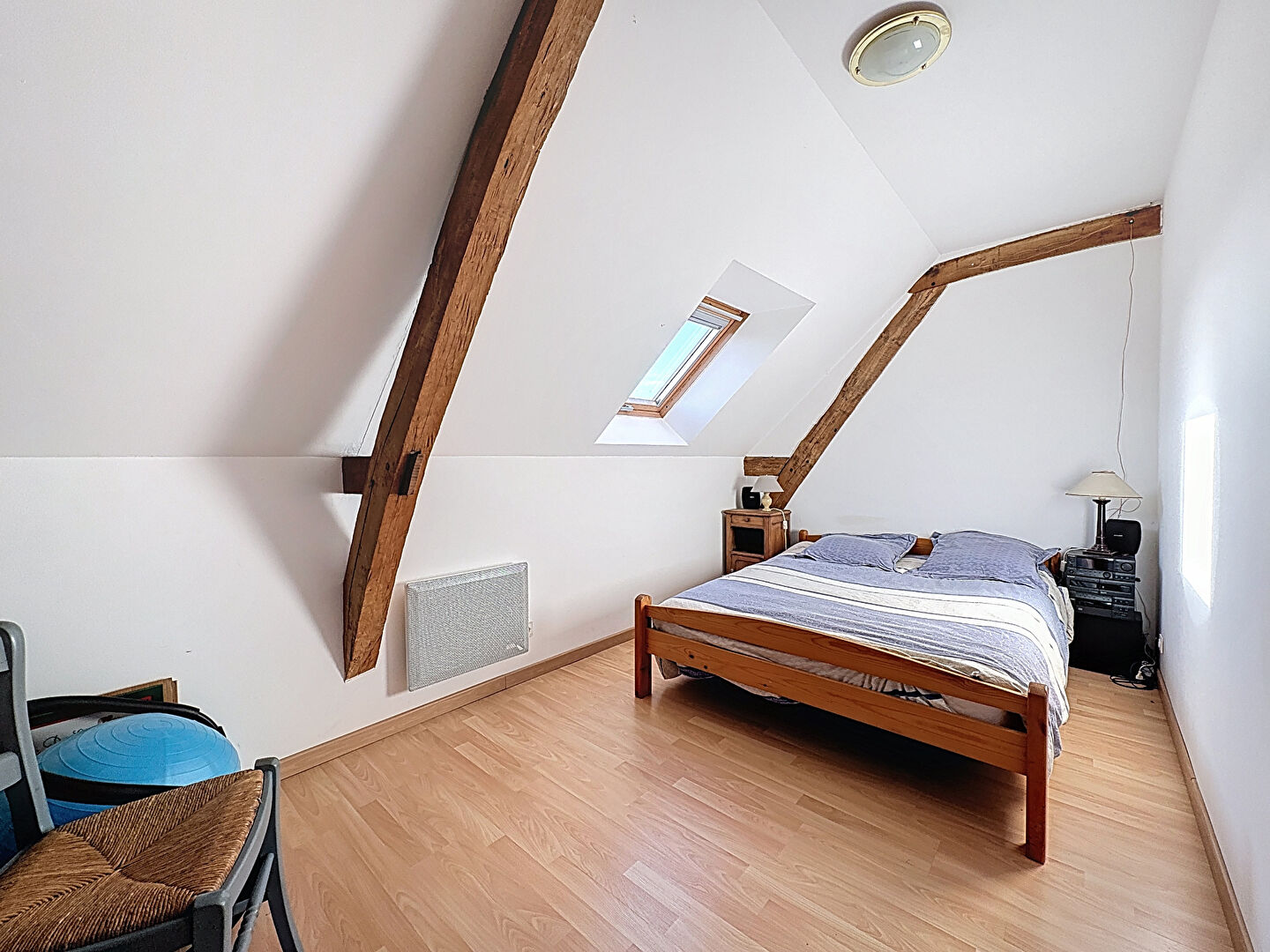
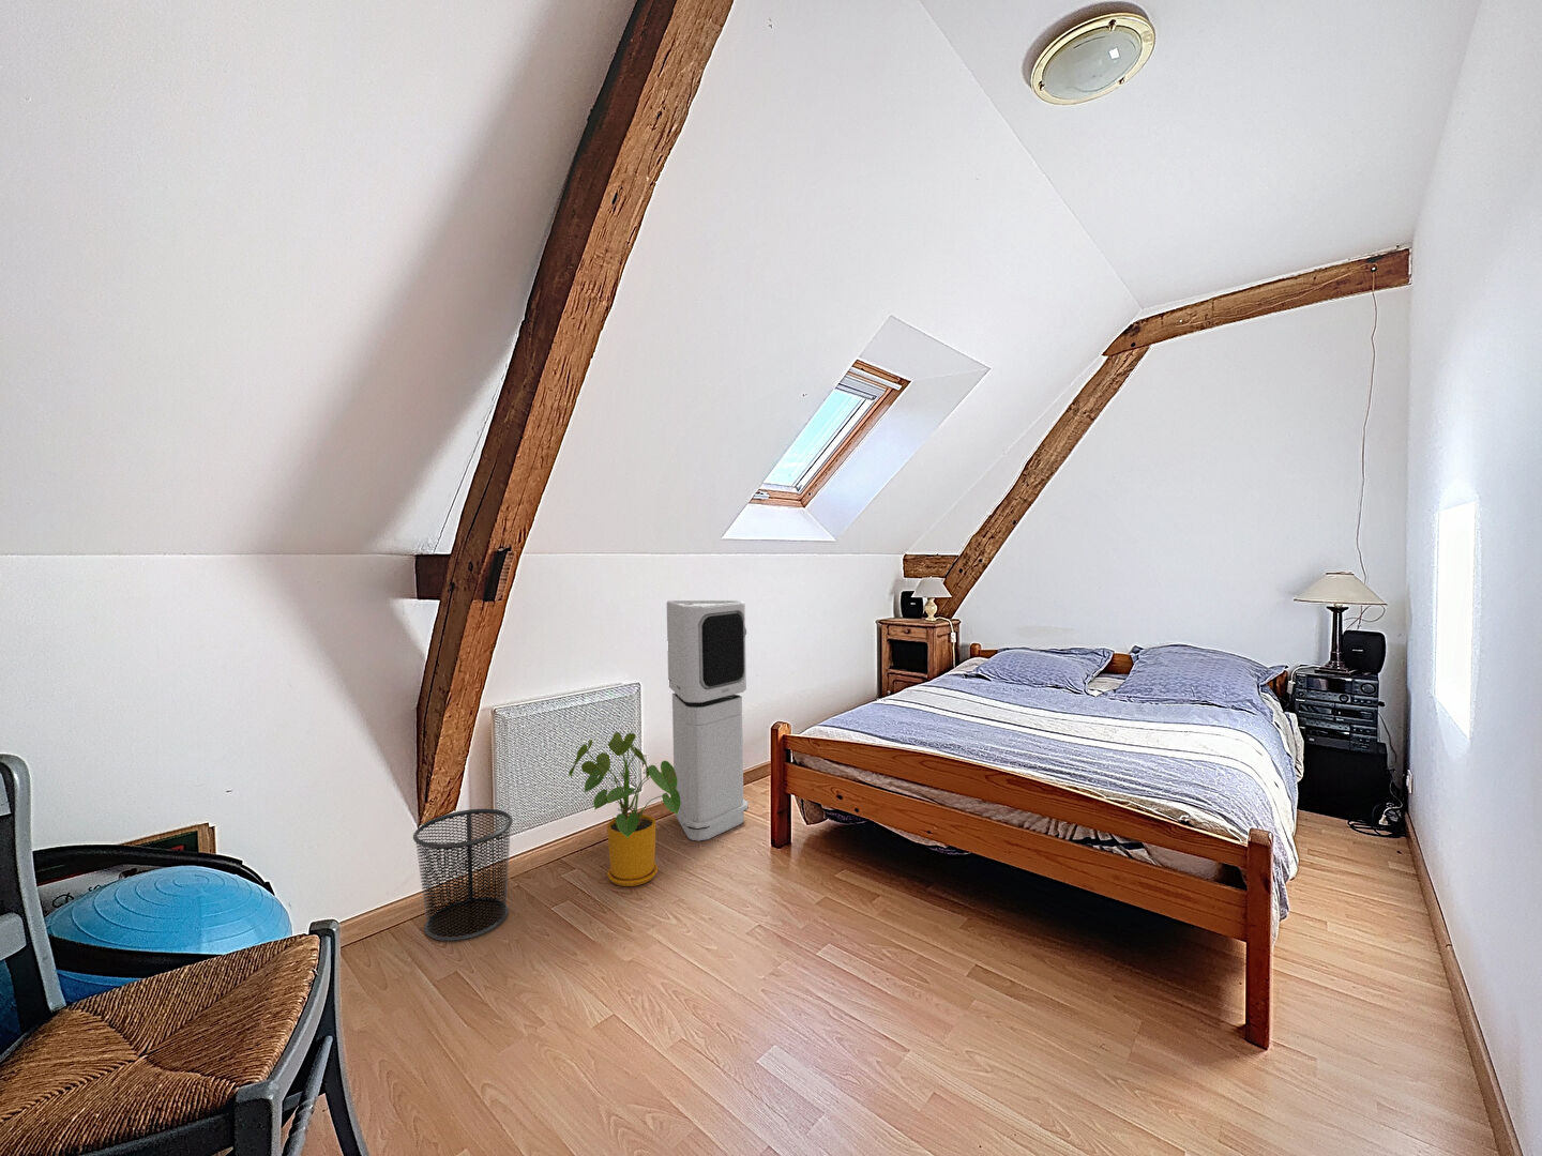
+ waste bin (466, 872)
+ air purifier (697, 713)
+ house plant (624, 810)
